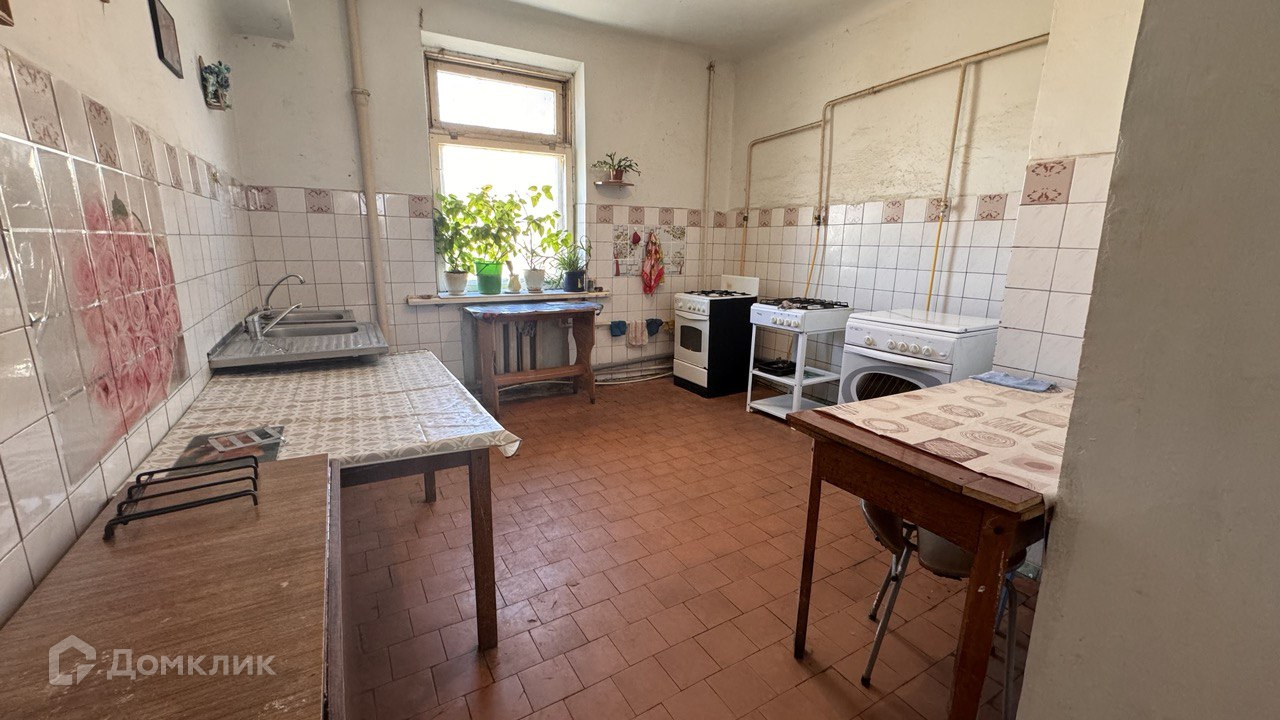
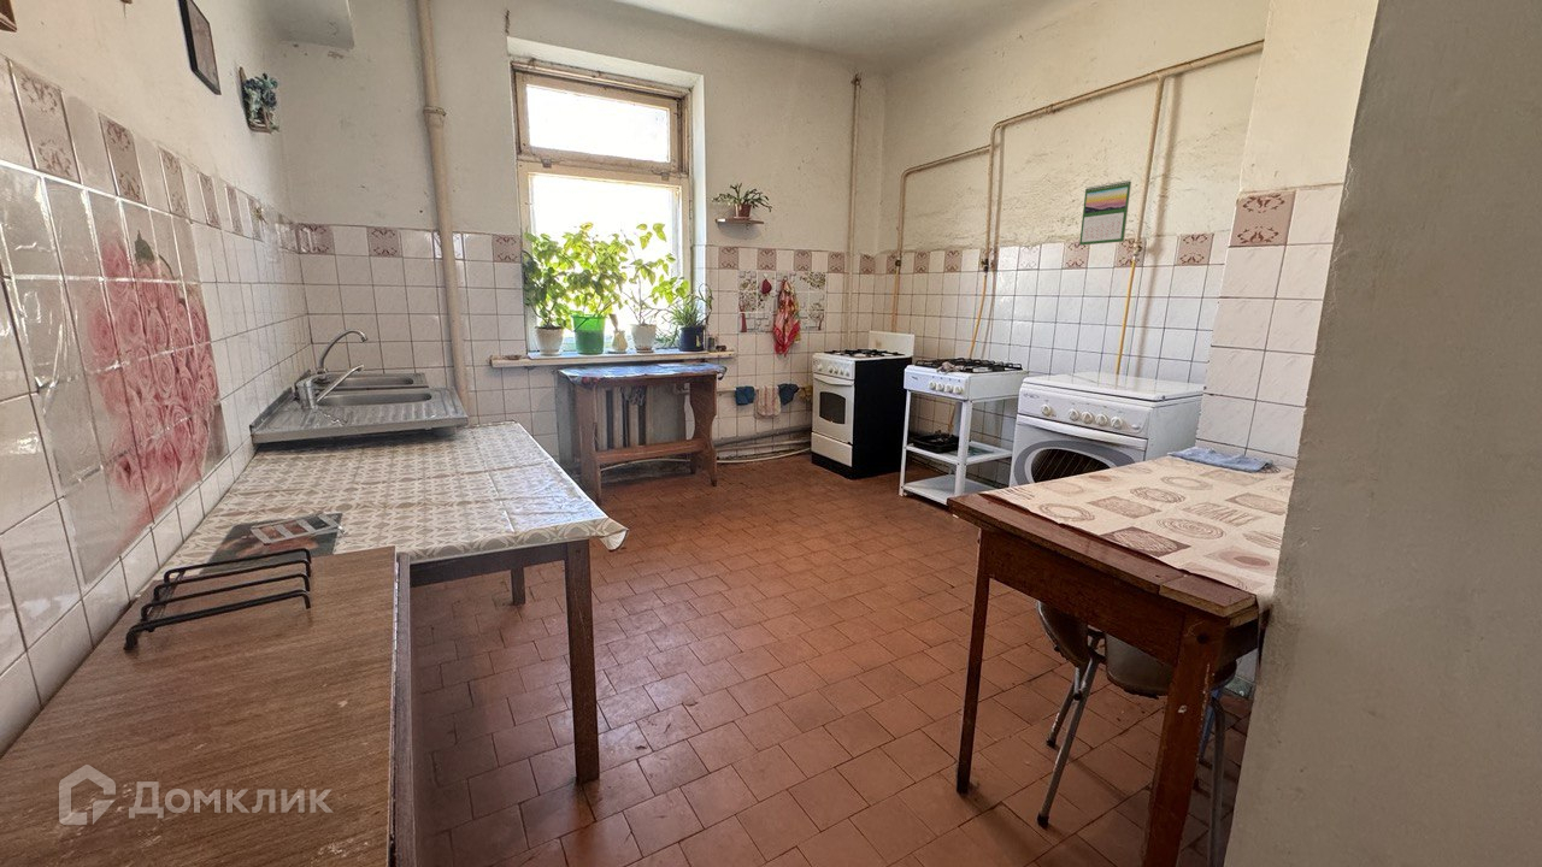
+ calendar (1103, 213)
